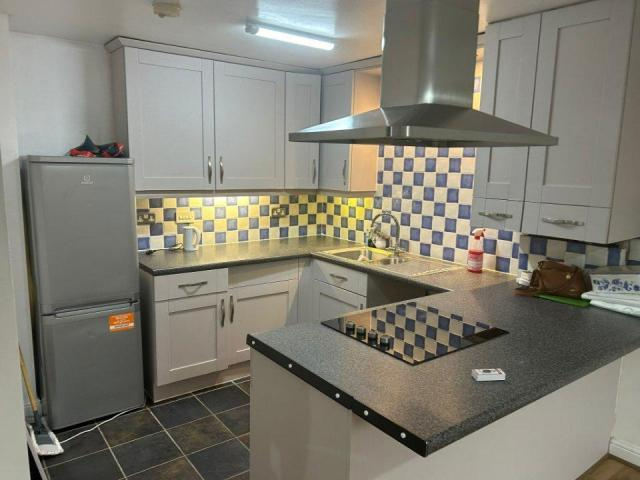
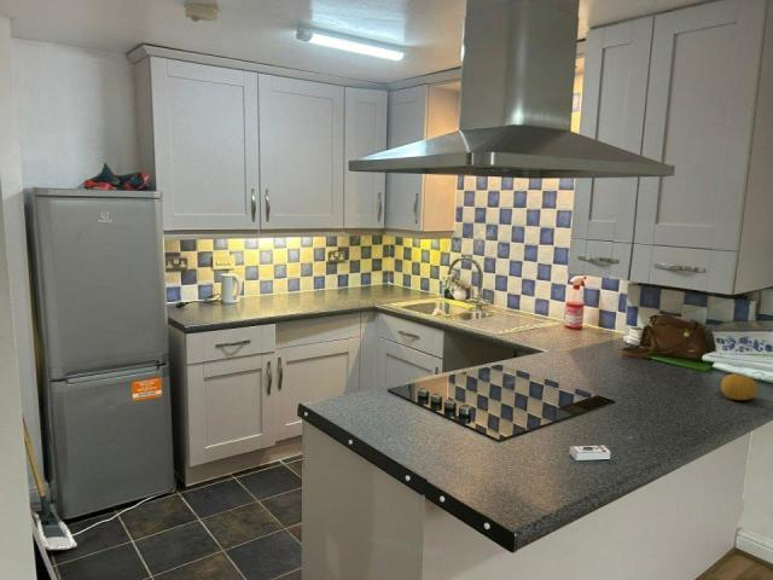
+ fruit (738, 387)
